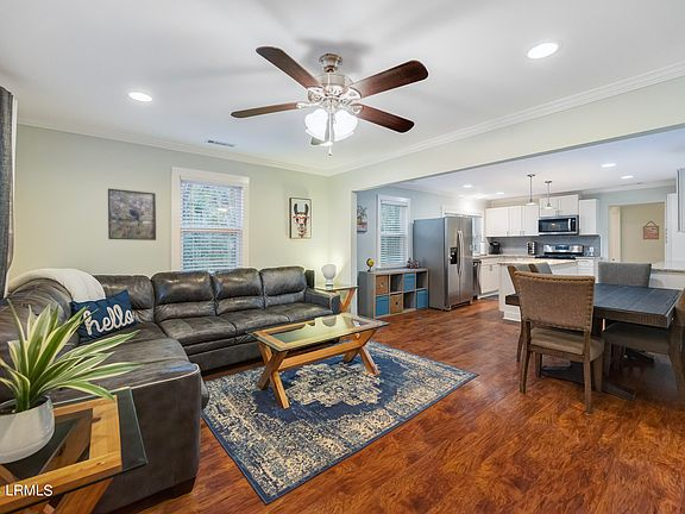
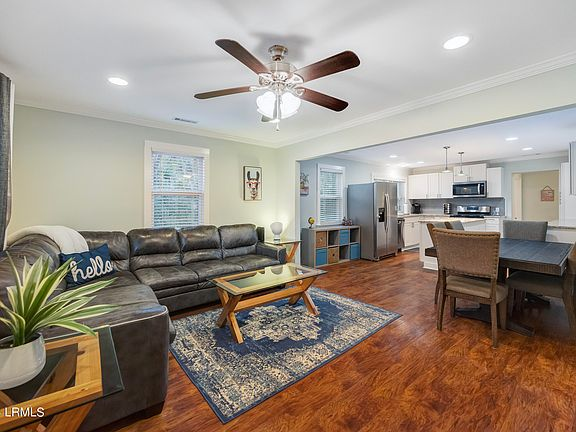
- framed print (132, 215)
